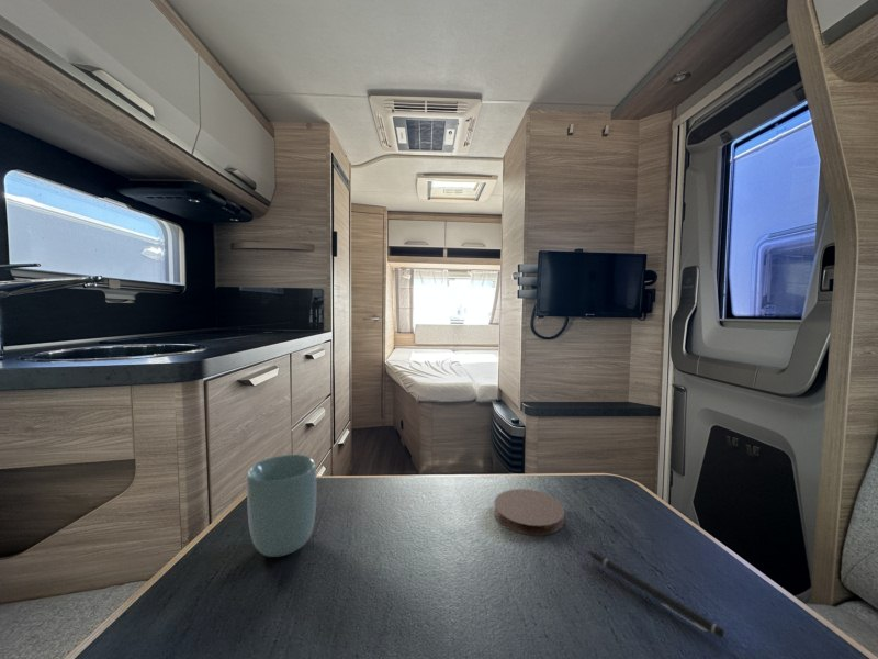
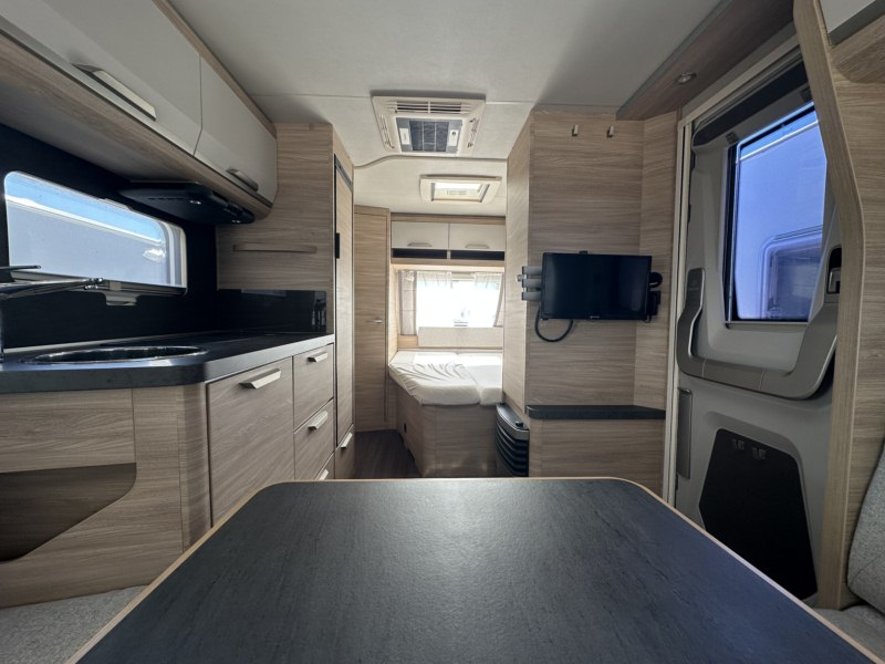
- pen (643, 585)
- cup (283, 505)
- coaster (528, 510)
